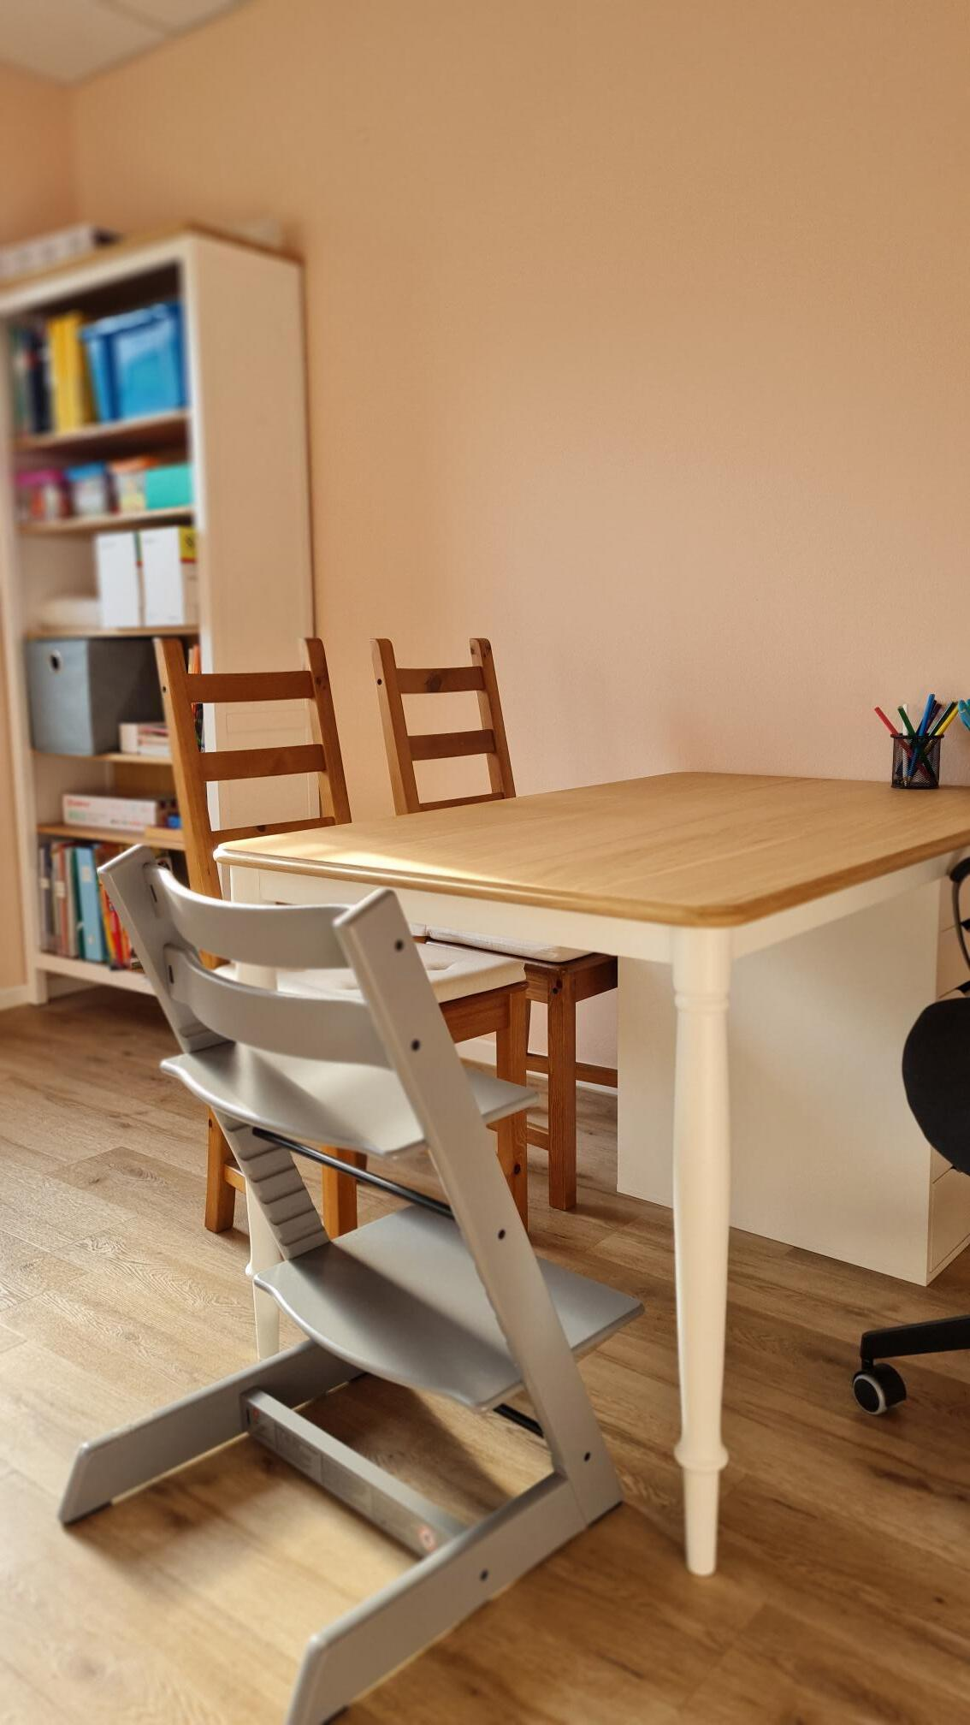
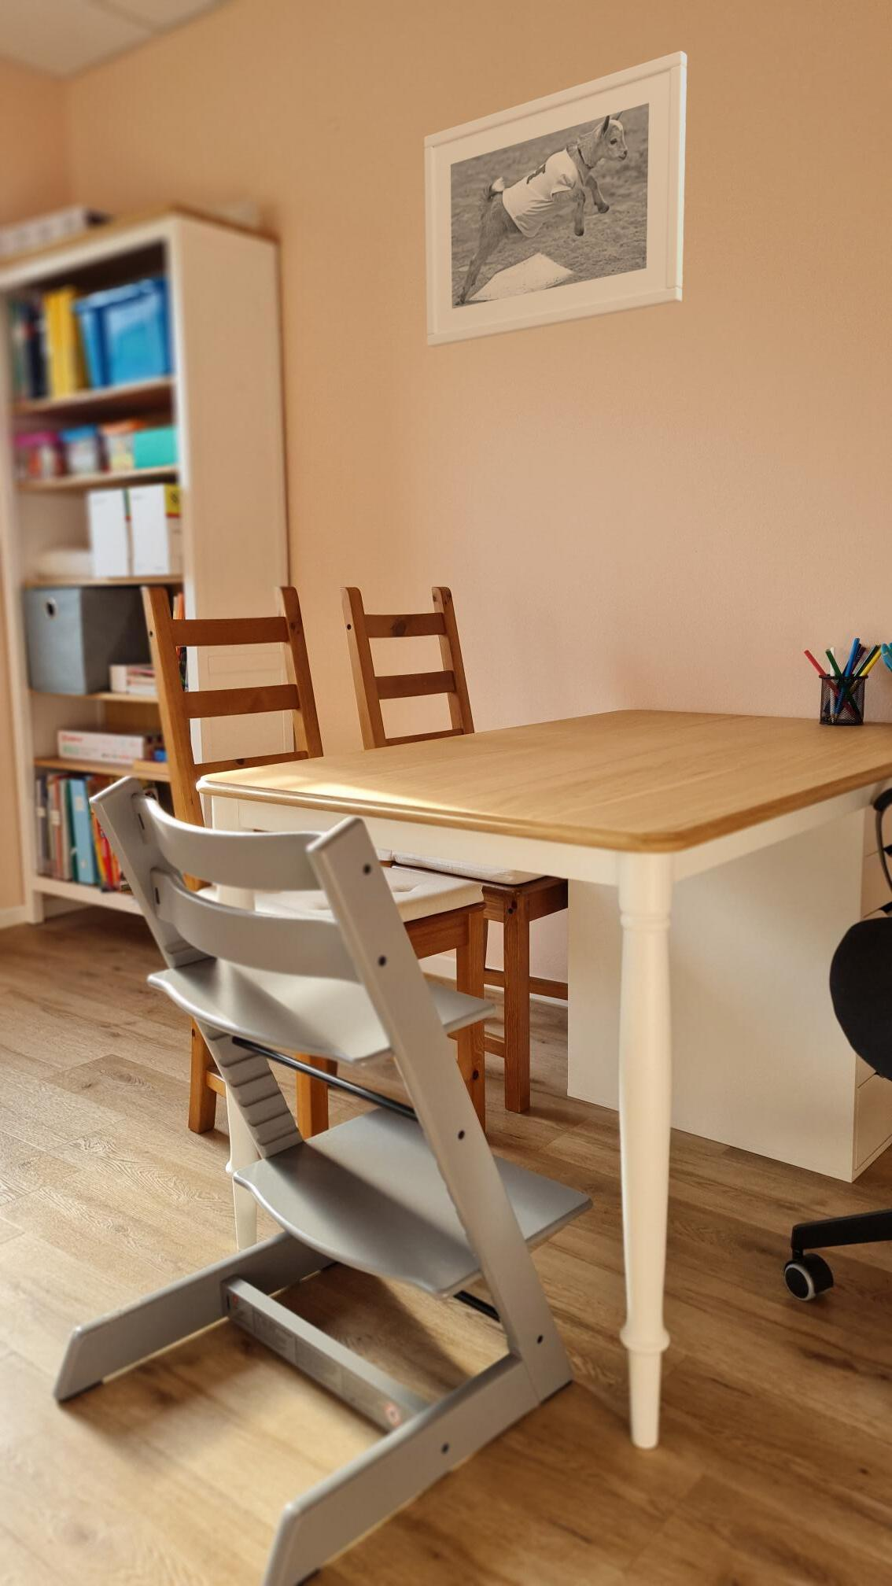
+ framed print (545, 213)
